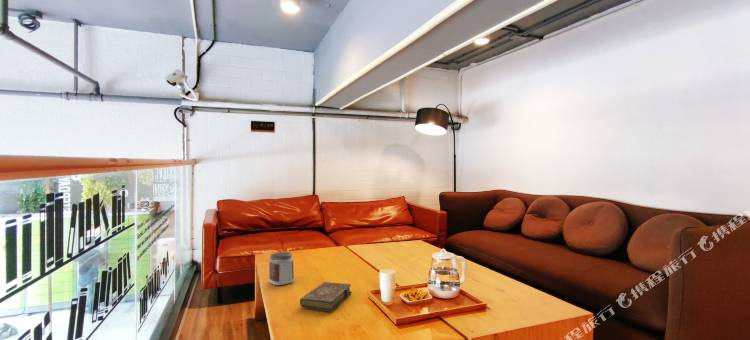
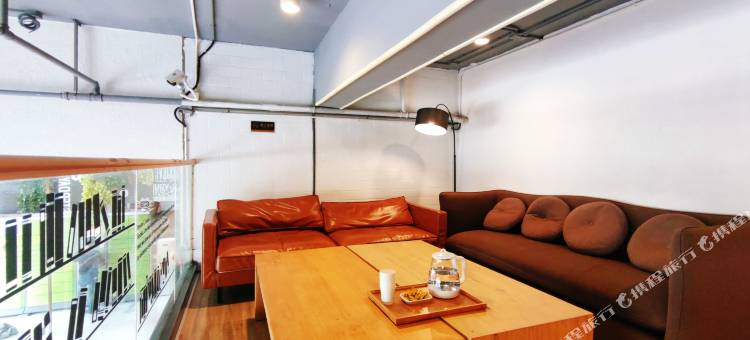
- book (327, 295)
- jar (281, 267)
